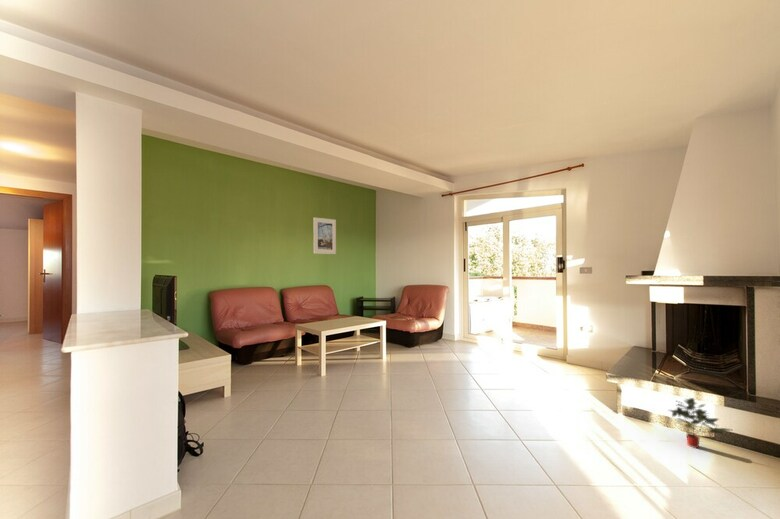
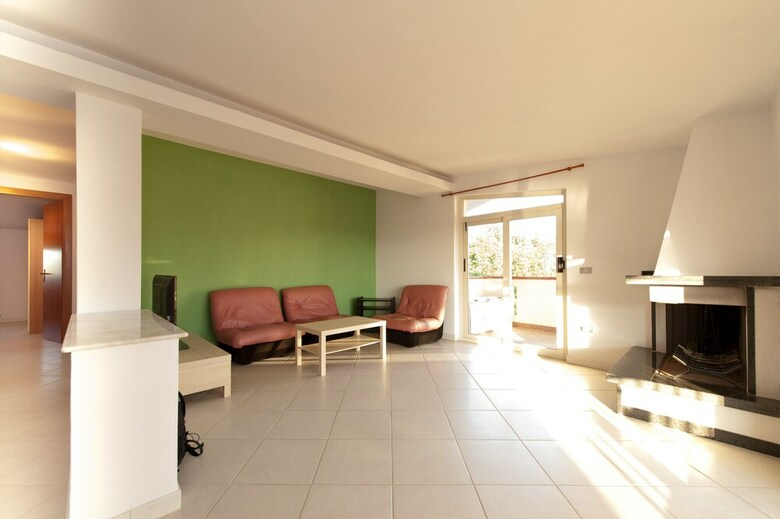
- potted plant (698, 422)
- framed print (325, 236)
